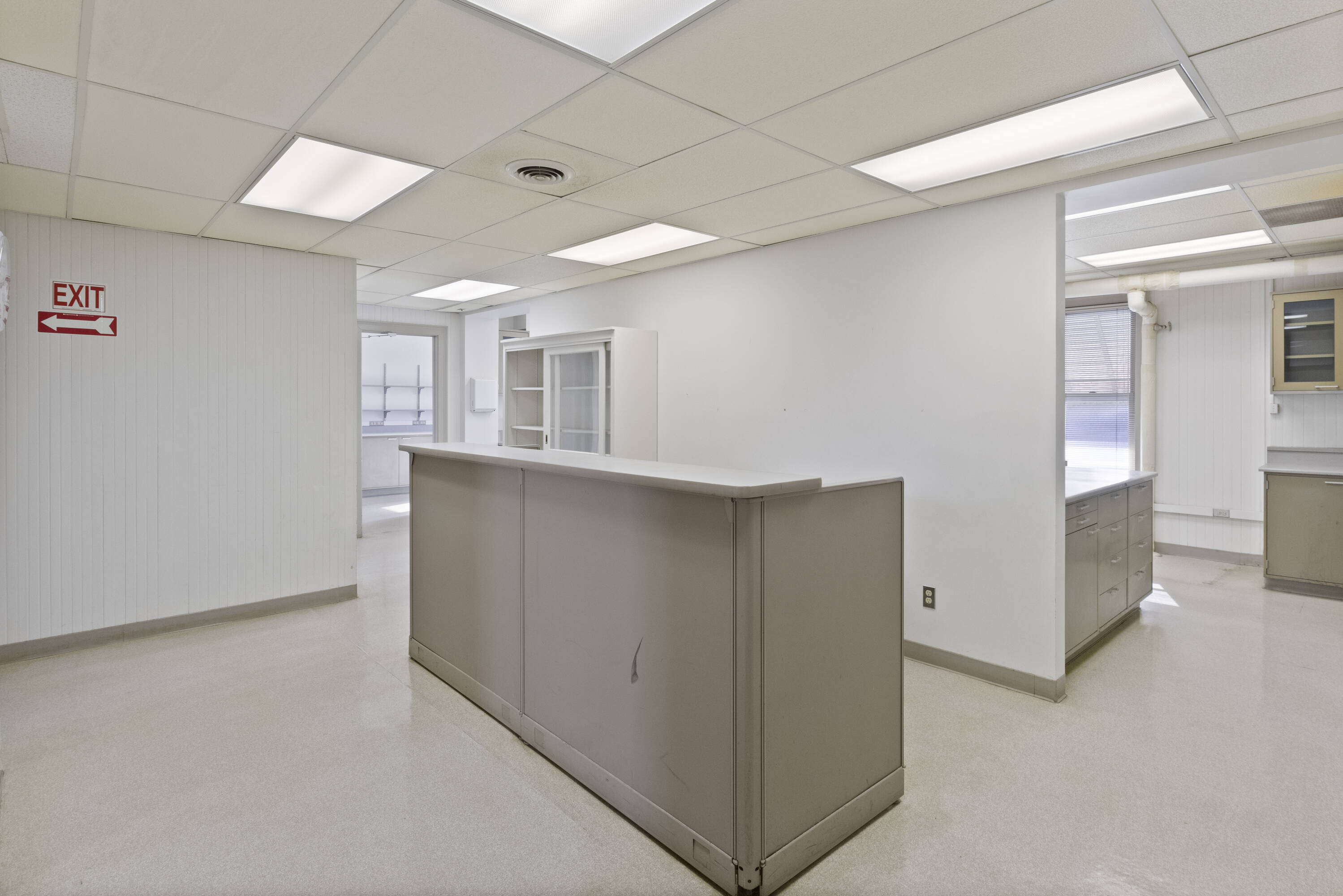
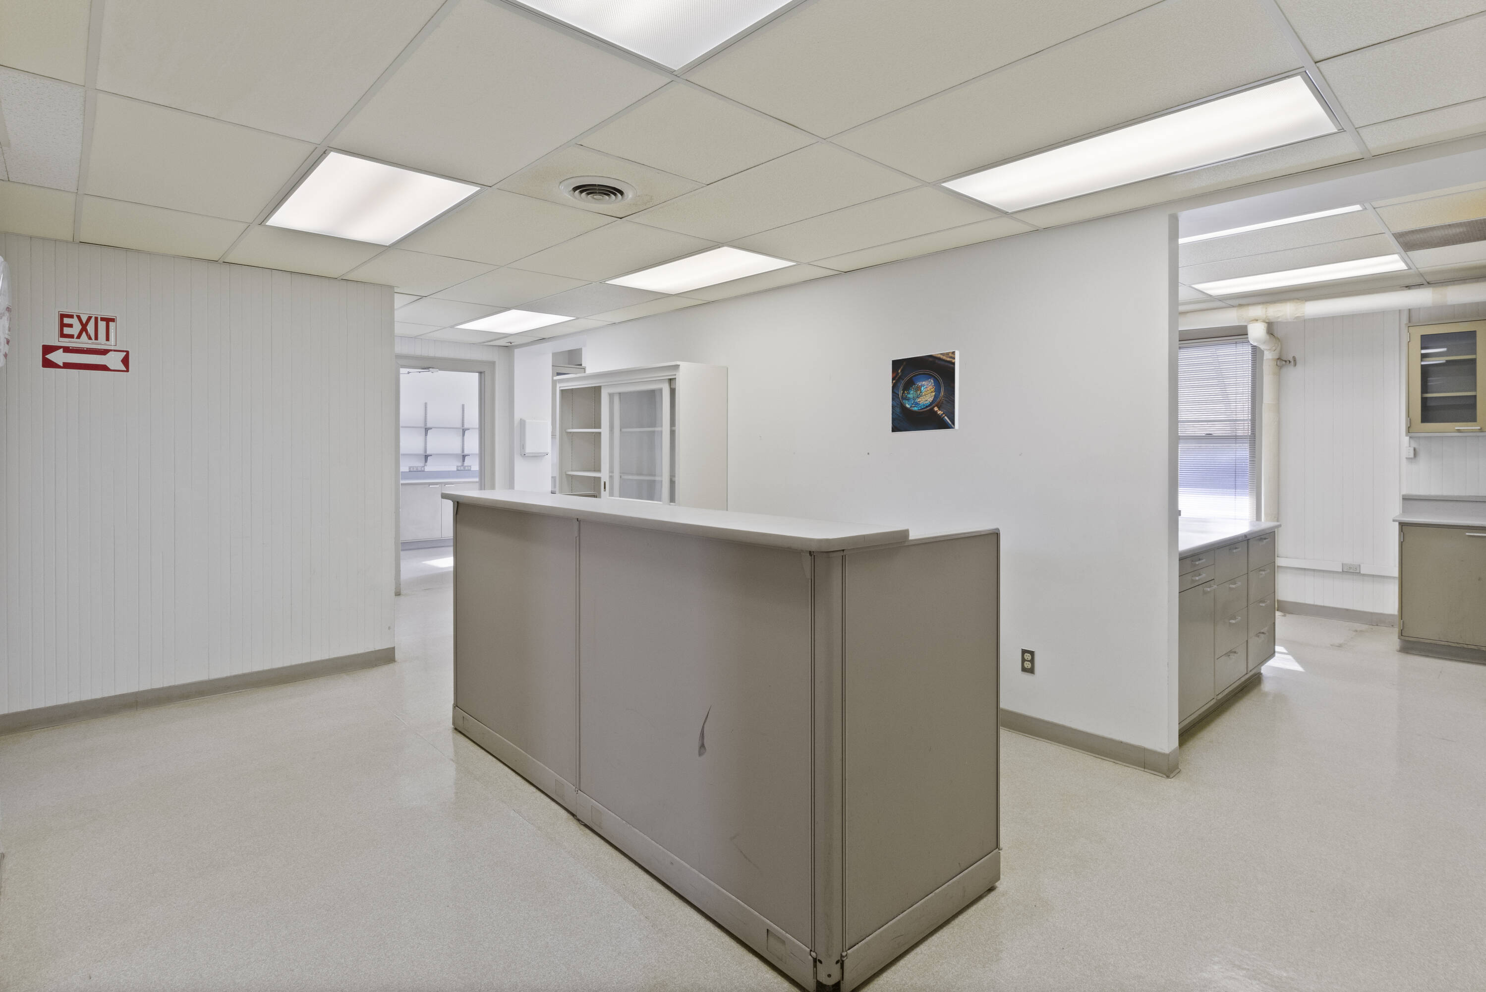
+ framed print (924, 393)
